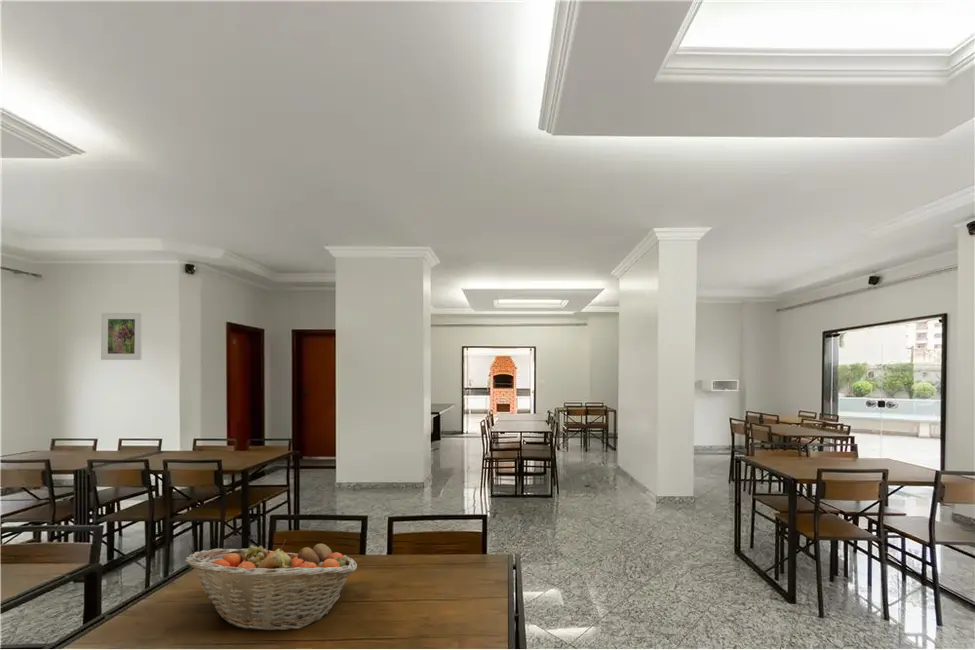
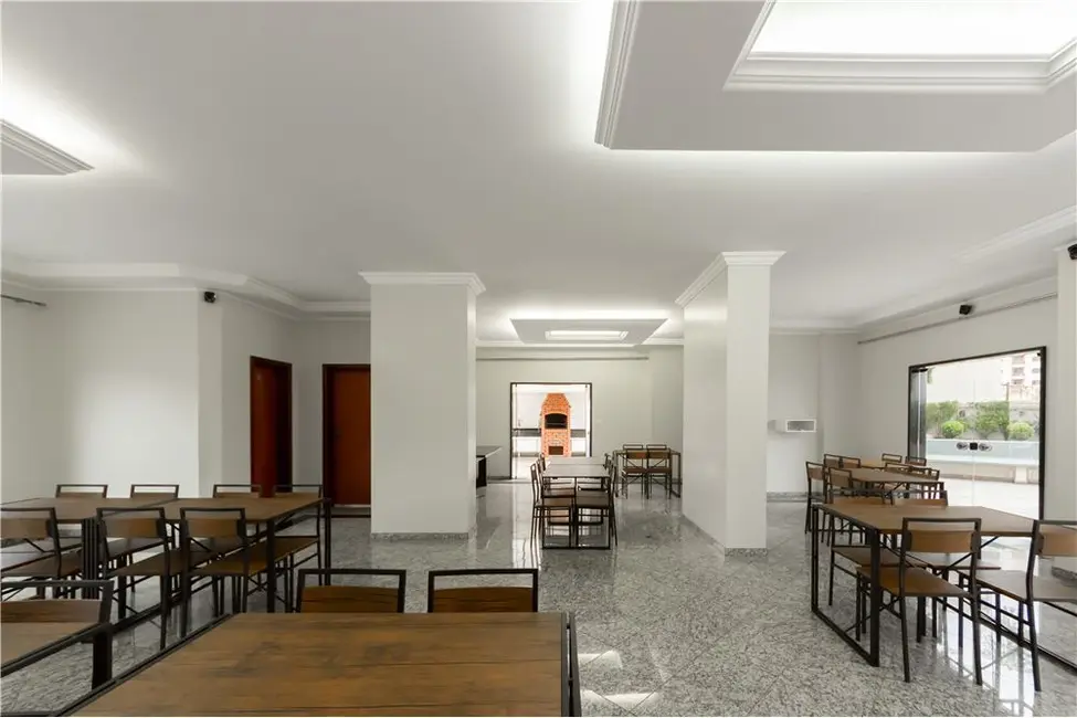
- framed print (121, 336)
- fruit basket (273, 574)
